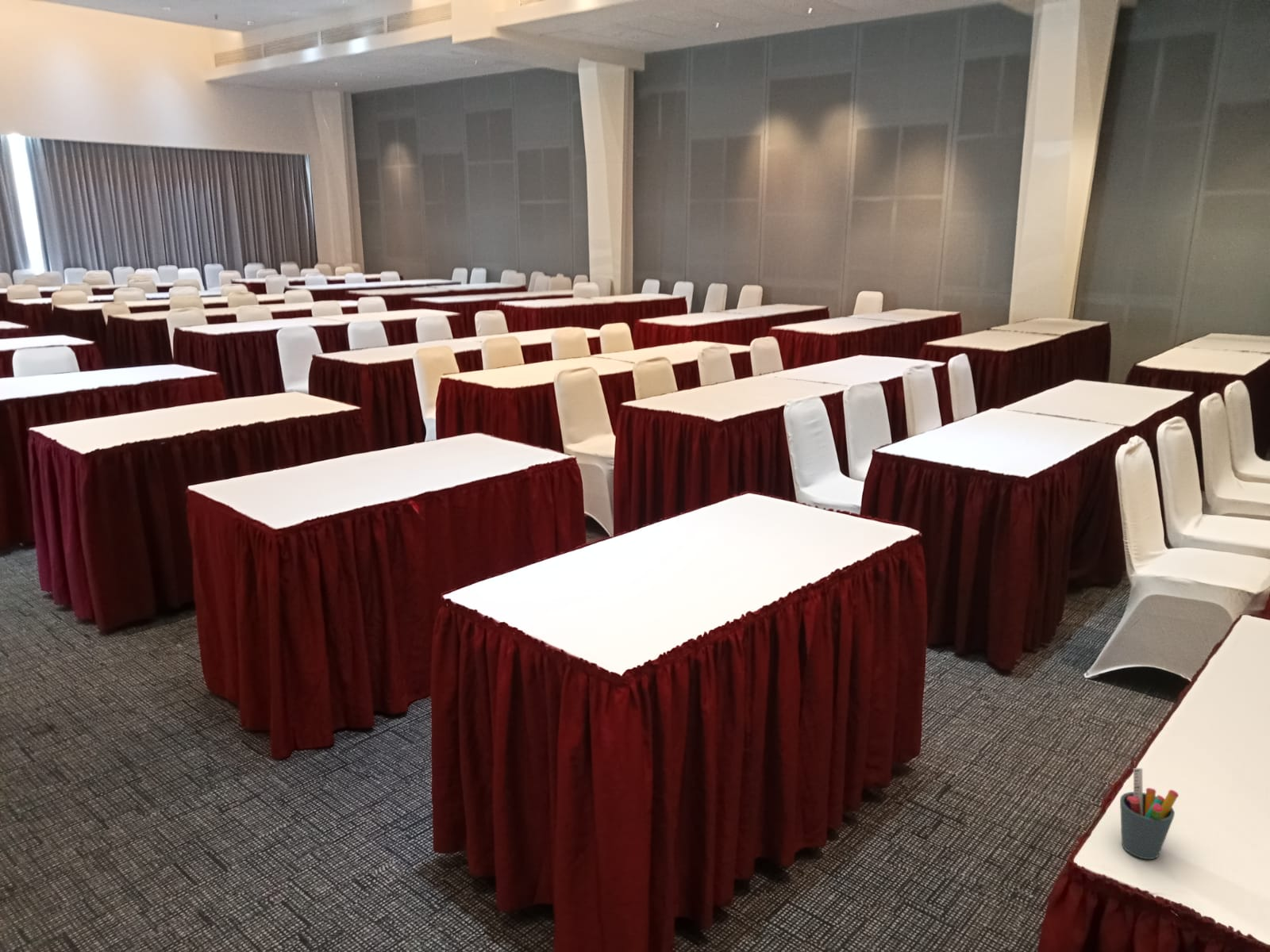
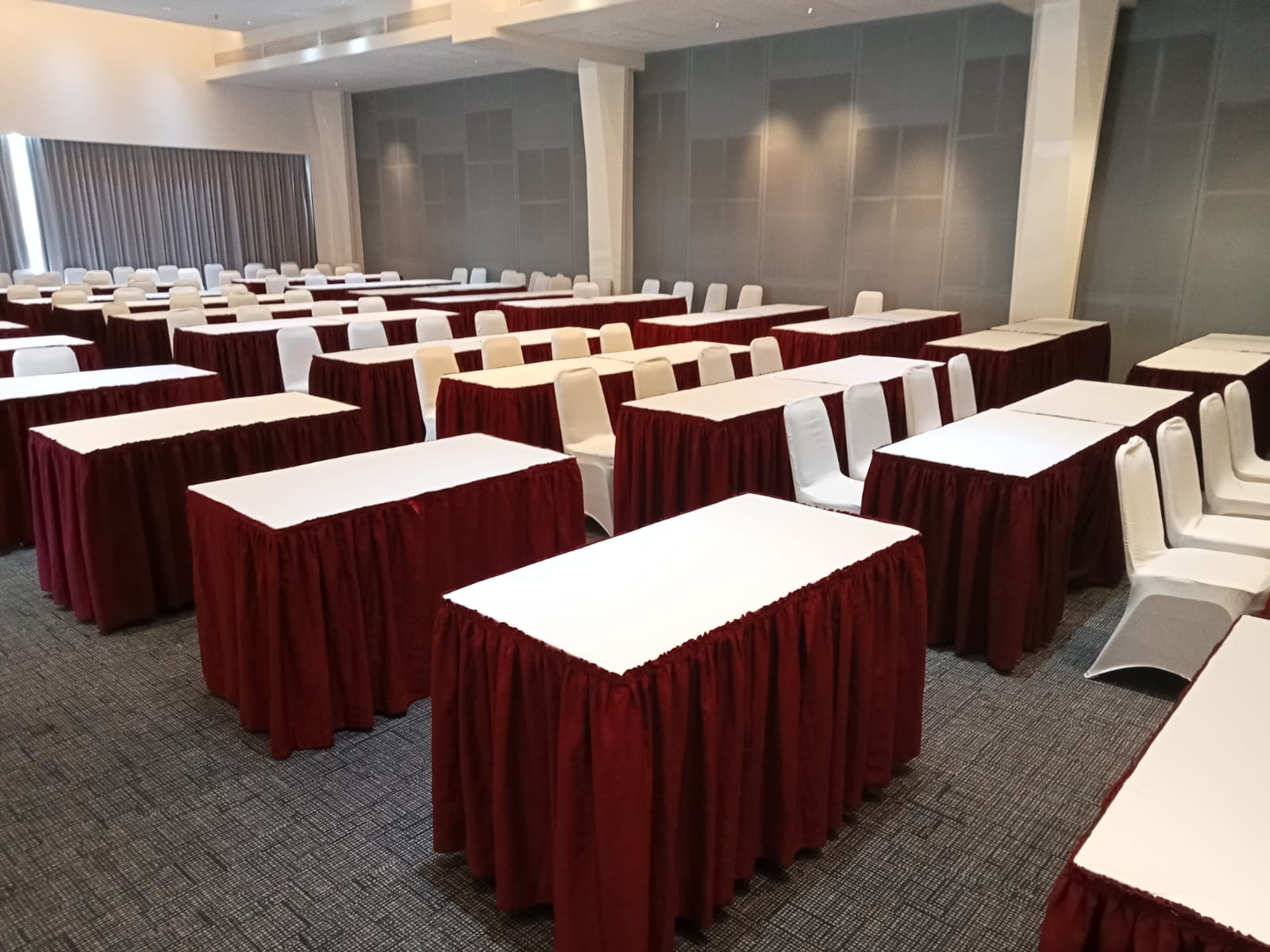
- pen holder (1146, 816)
